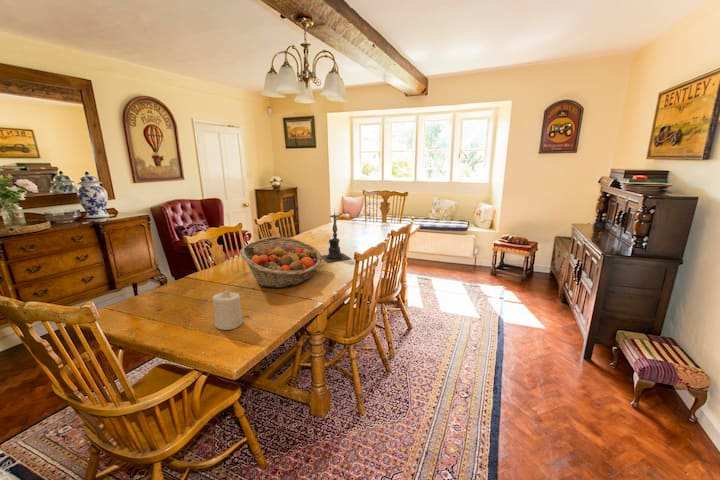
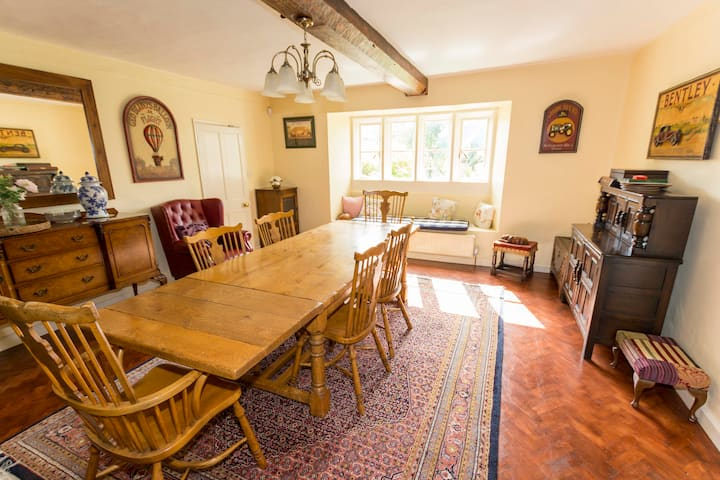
- fruit basket (283, 260)
- candle holder (334, 233)
- candle (226, 307)
